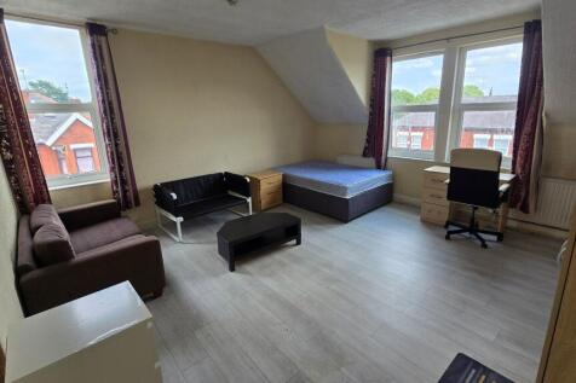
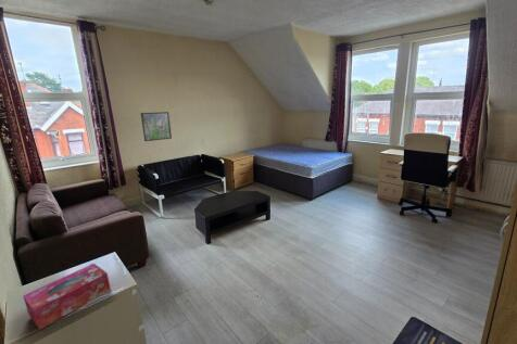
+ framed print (156, 126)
+ tissue box (70, 292)
